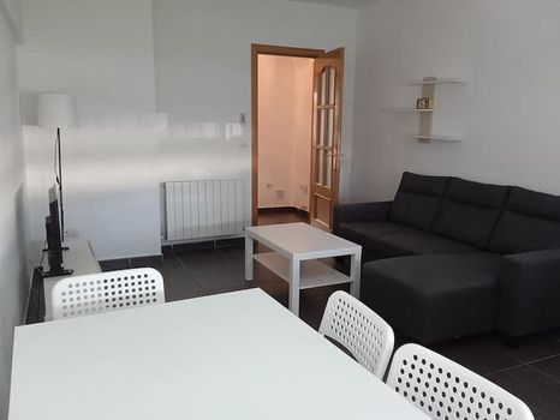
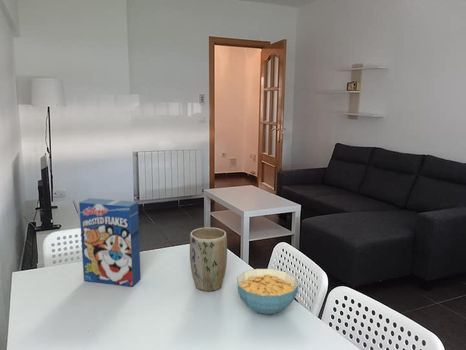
+ plant pot (208, 259)
+ cereal bowl (266, 295)
+ cereal box (110, 241)
